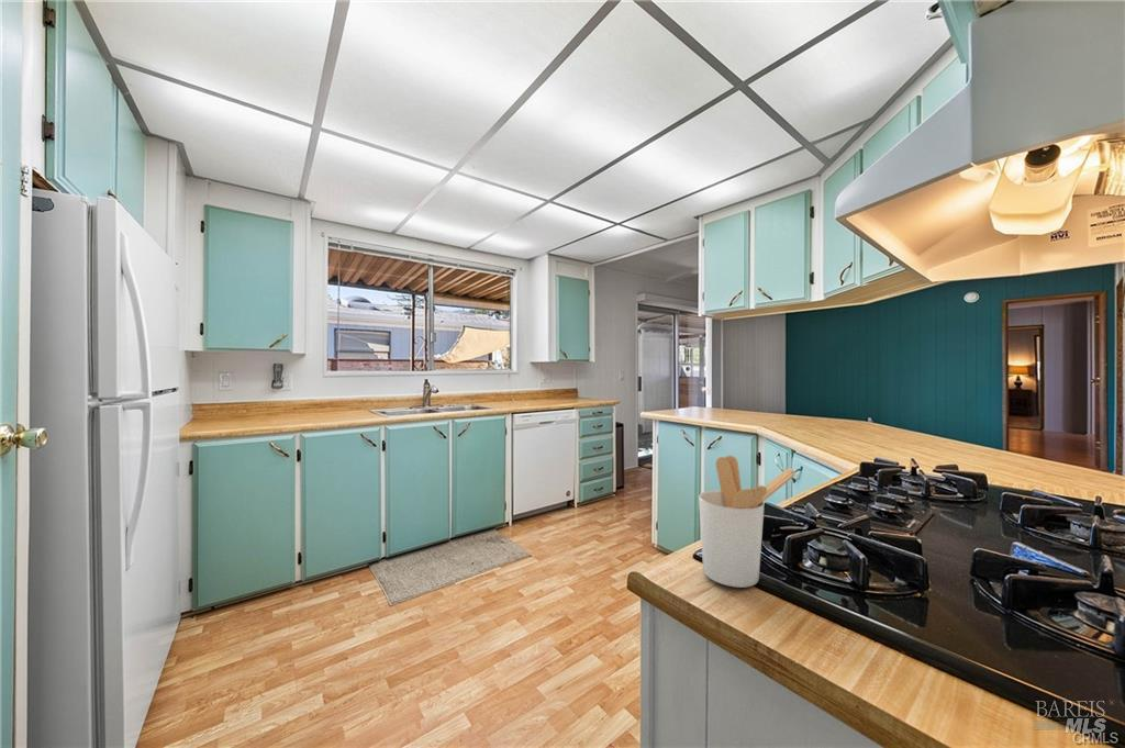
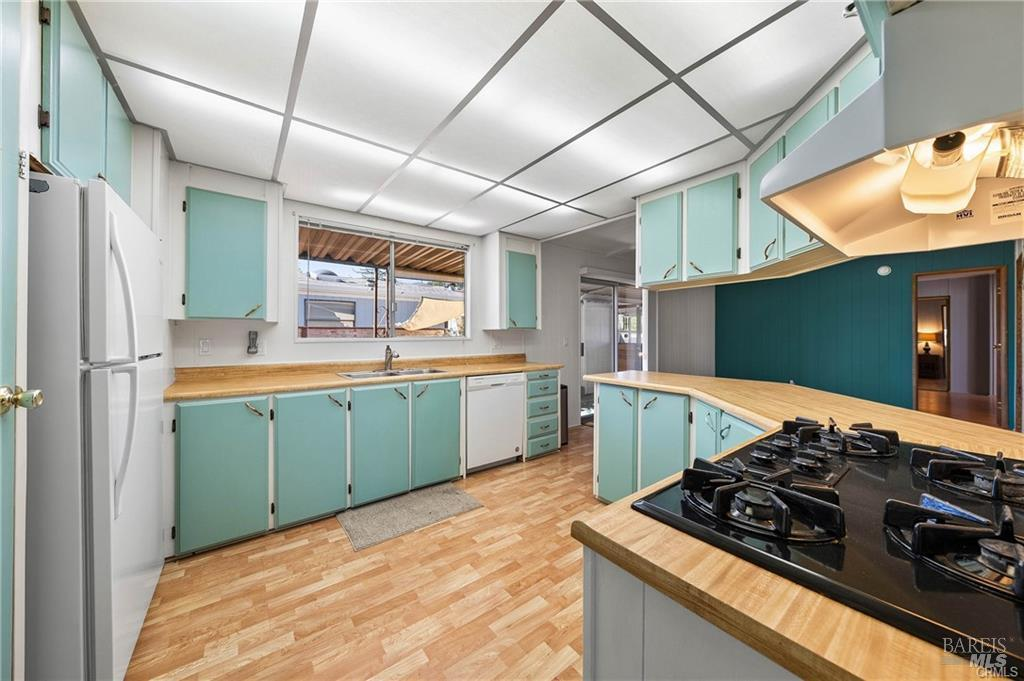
- utensil holder (747, 518)
